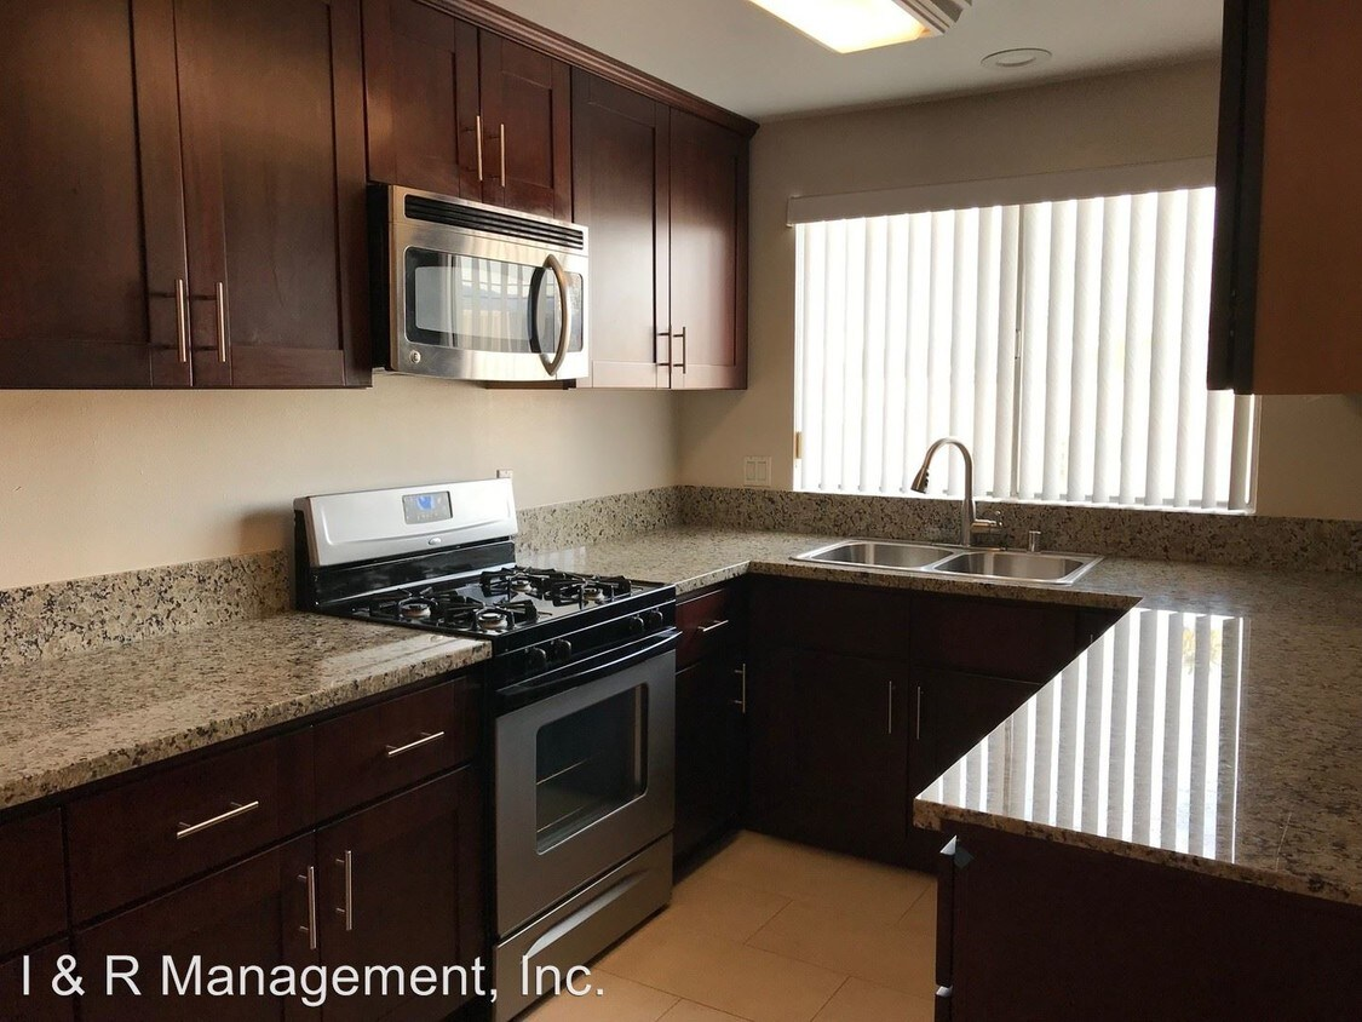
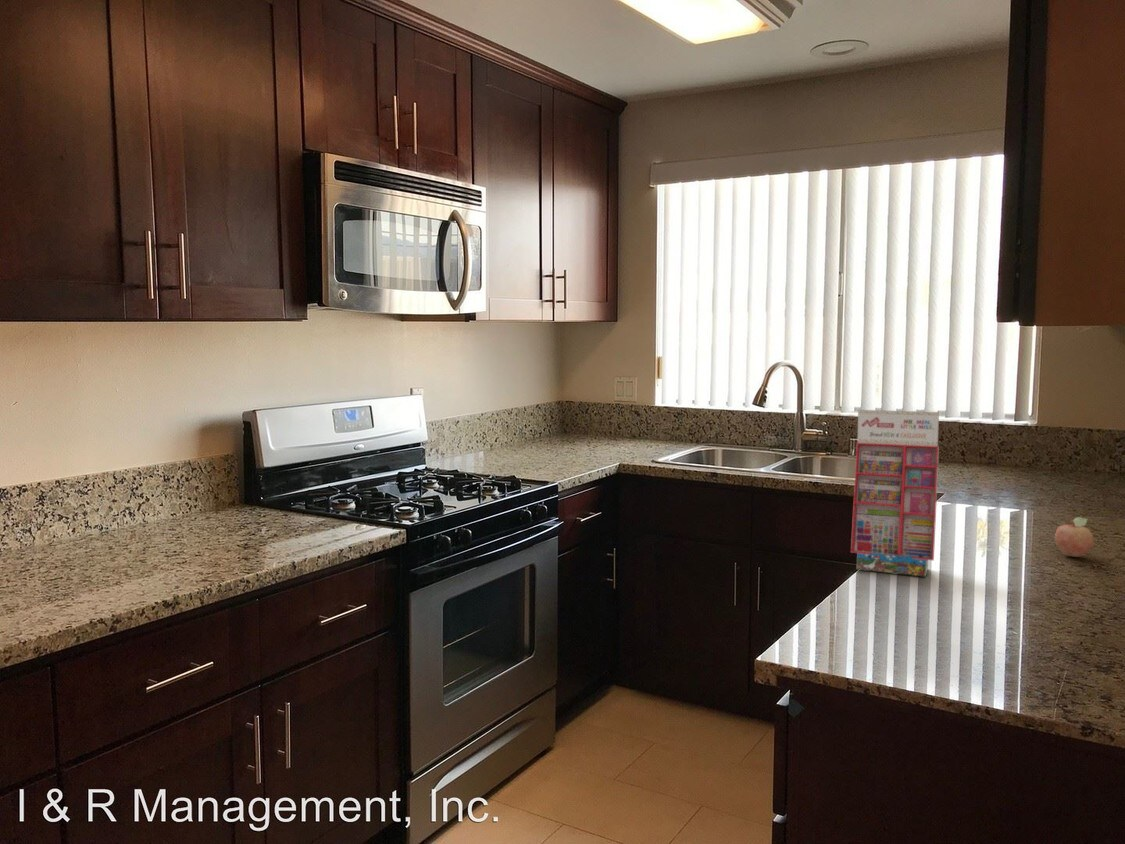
+ fruit (1074, 537)
+ gift box (894, 490)
